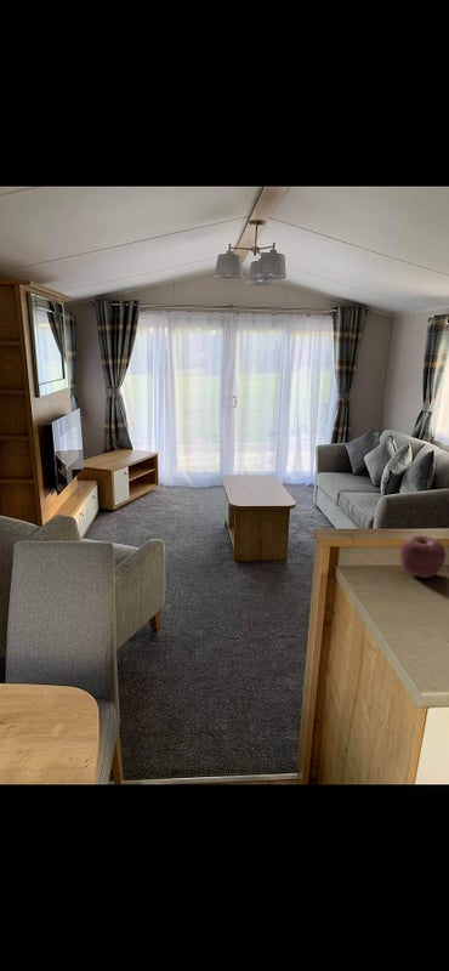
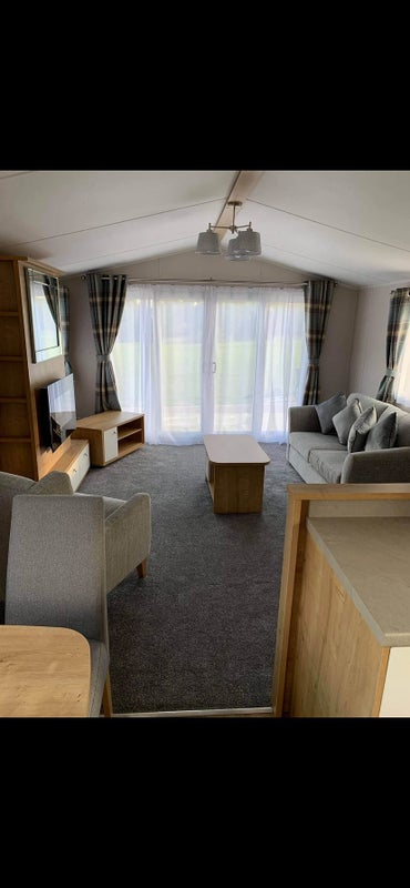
- apple (421, 557)
